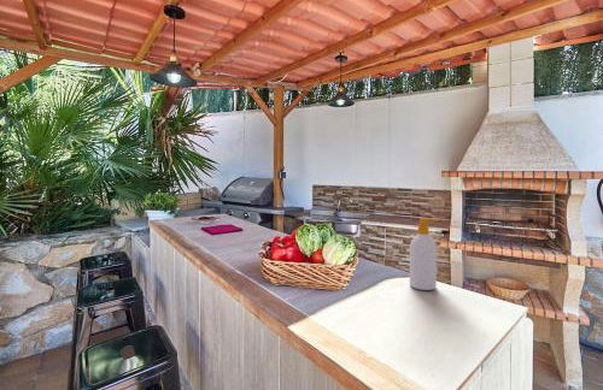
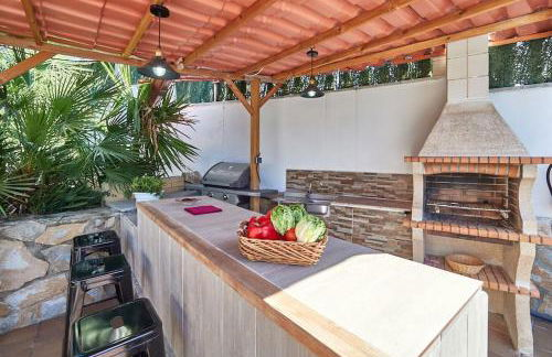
- soap bottle (423, 252)
